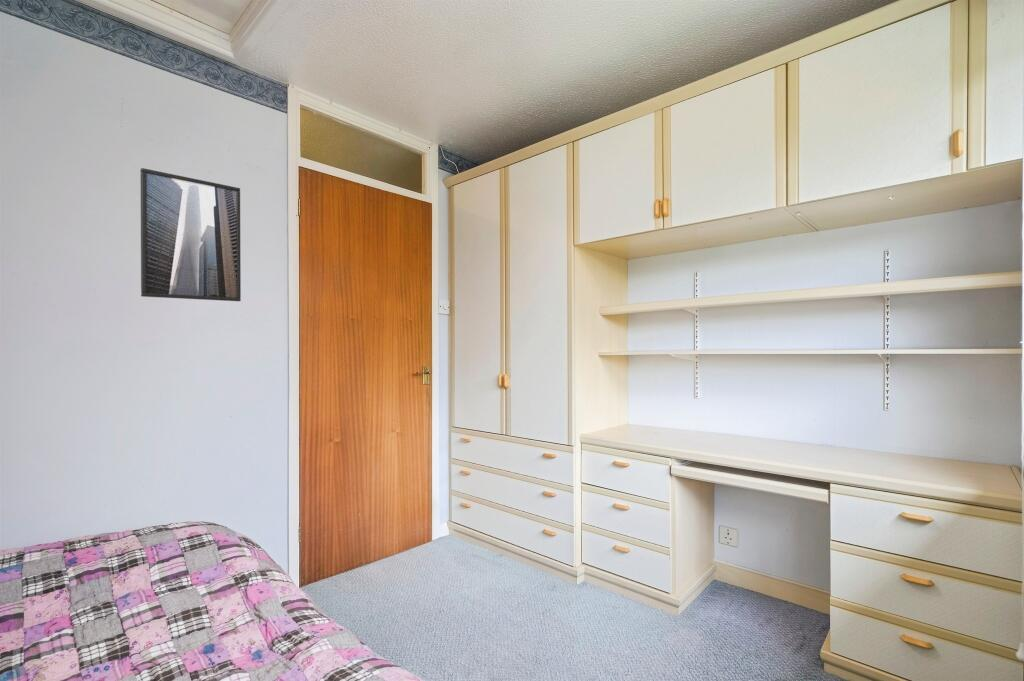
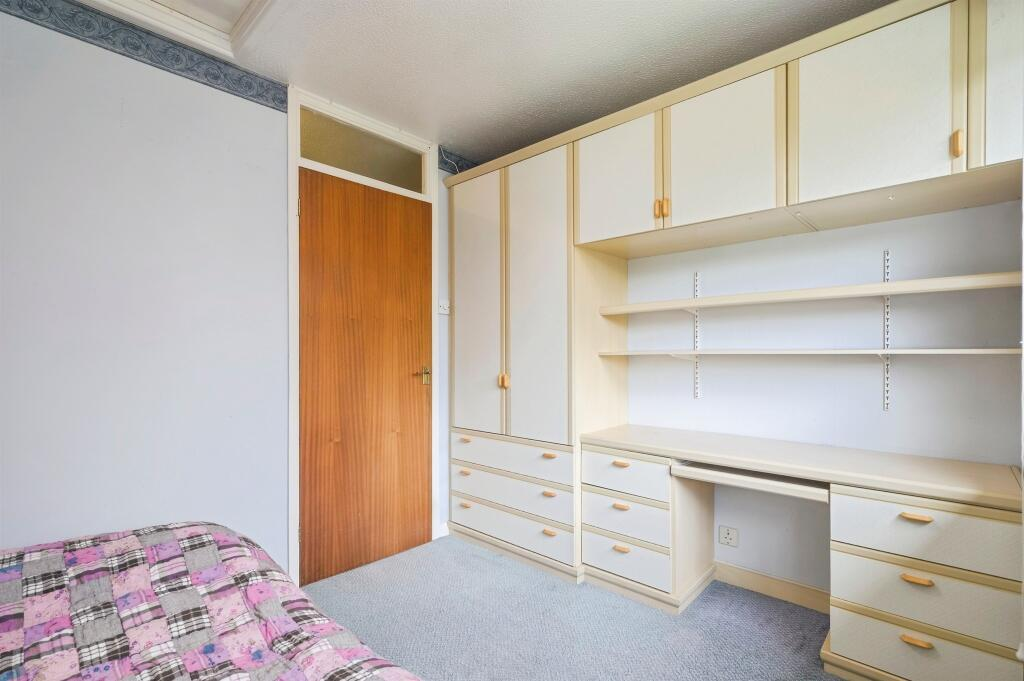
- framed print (193, 239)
